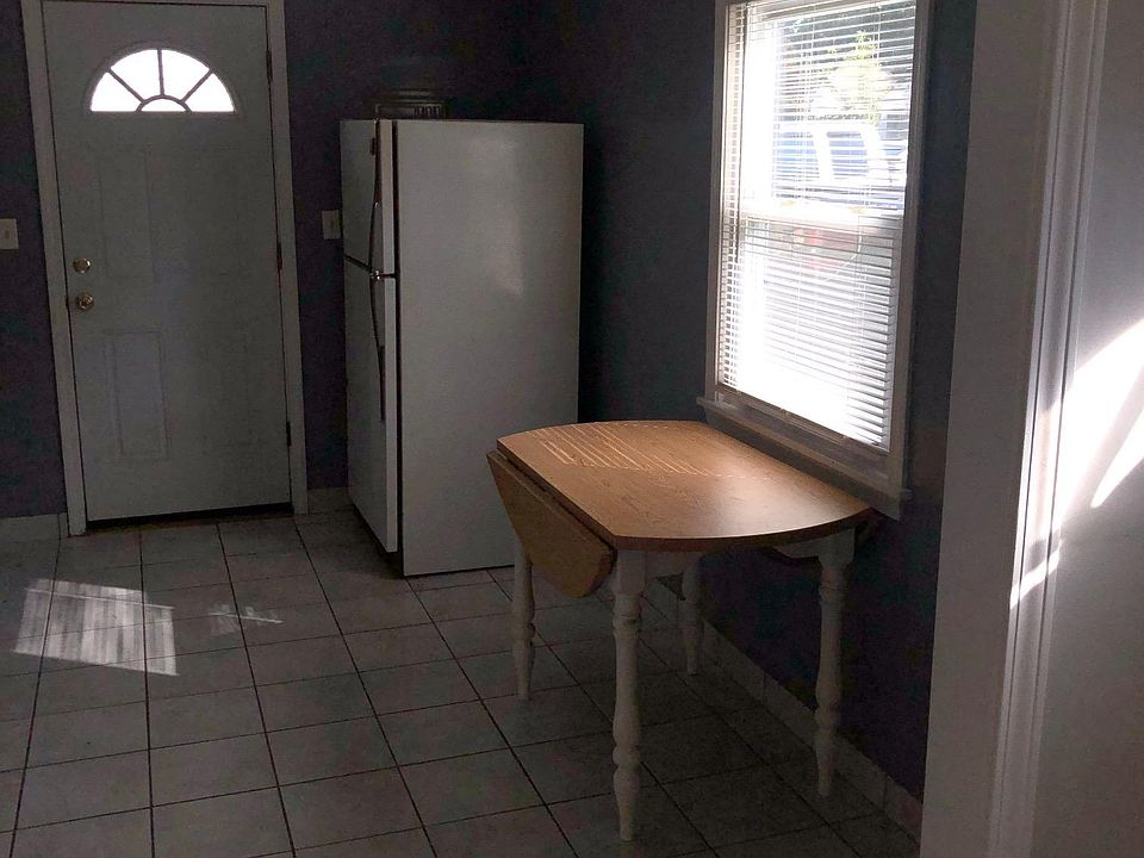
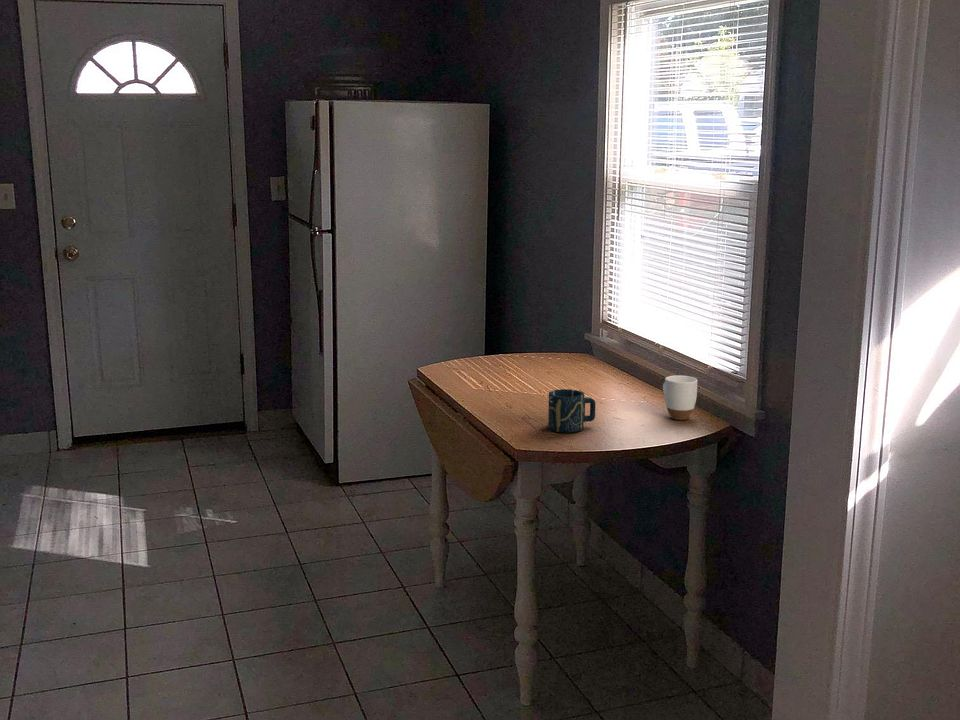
+ cup (571, 410)
+ mug (676, 396)
